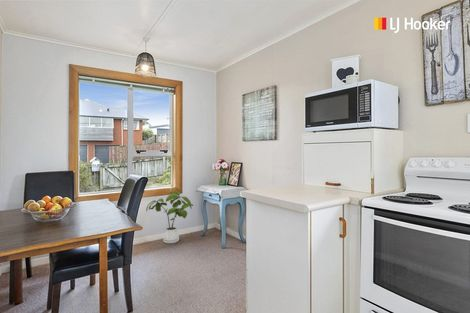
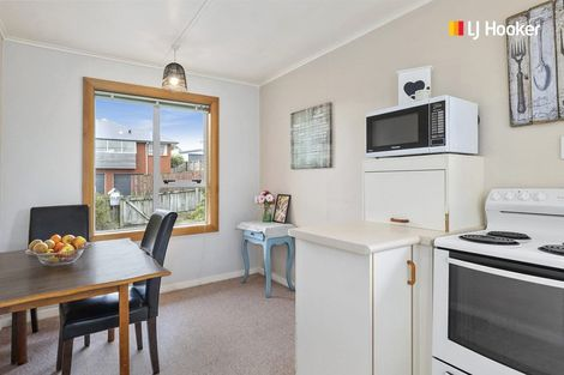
- house plant (175, 216)
